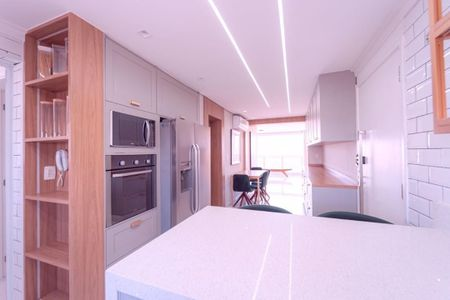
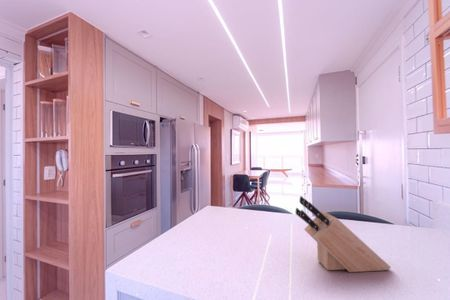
+ knife block (338, 230)
